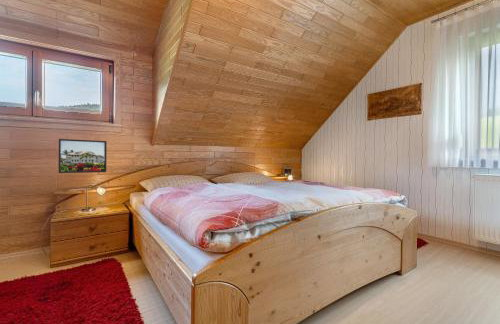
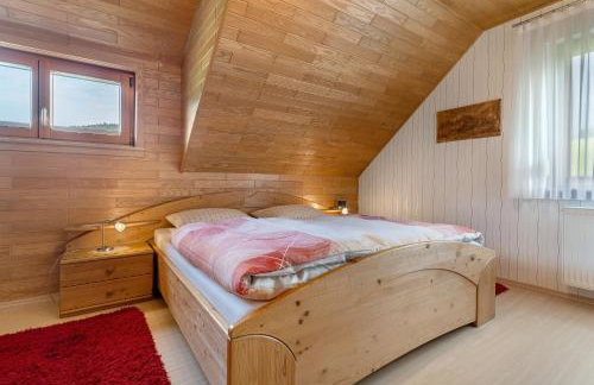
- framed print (83, 156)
